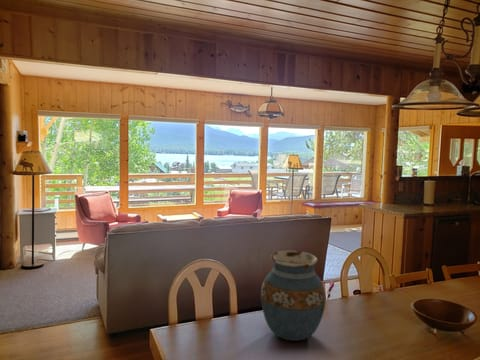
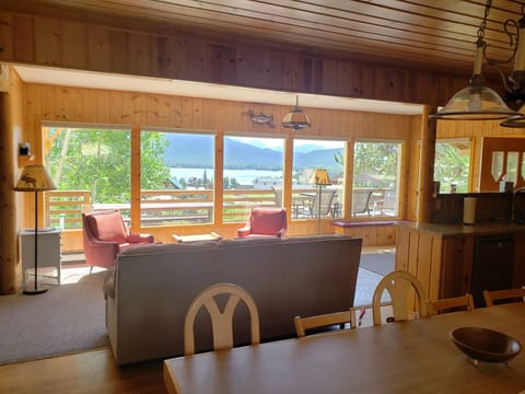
- vase (292, 294)
